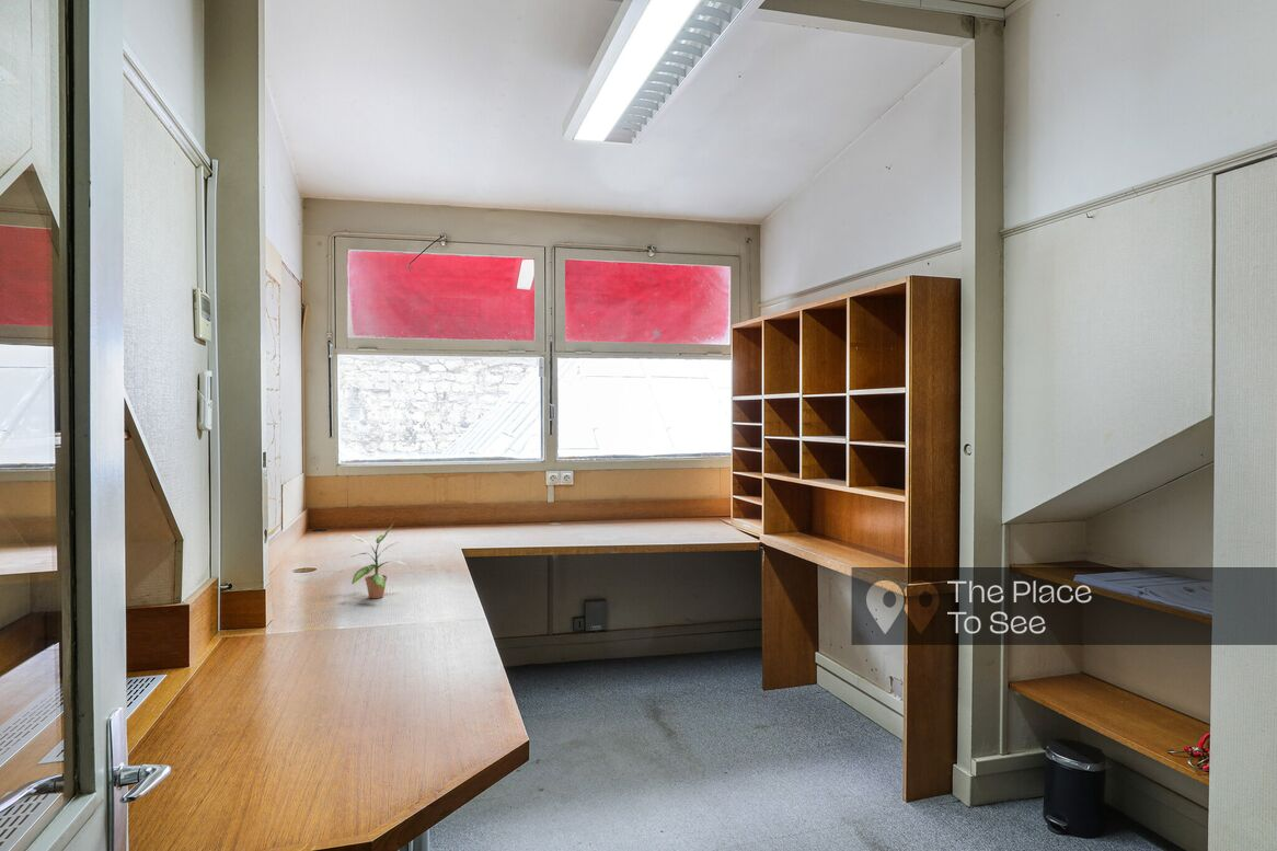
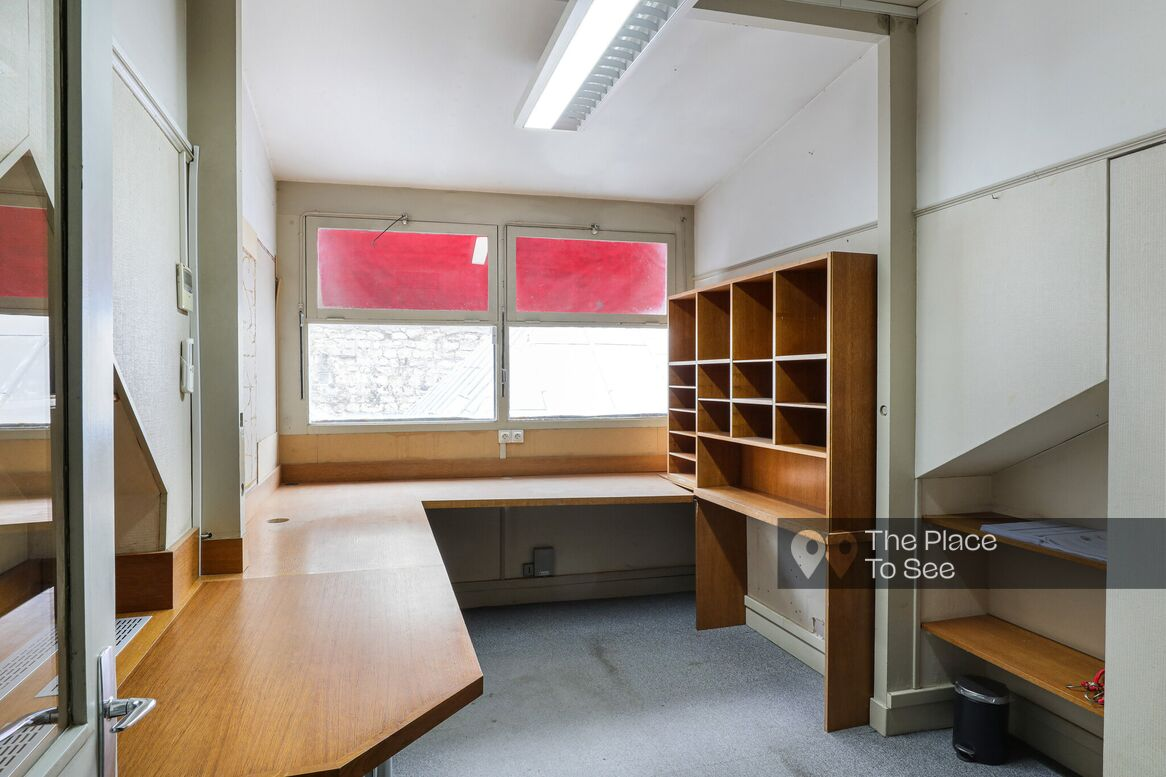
- potted plant (377, 560)
